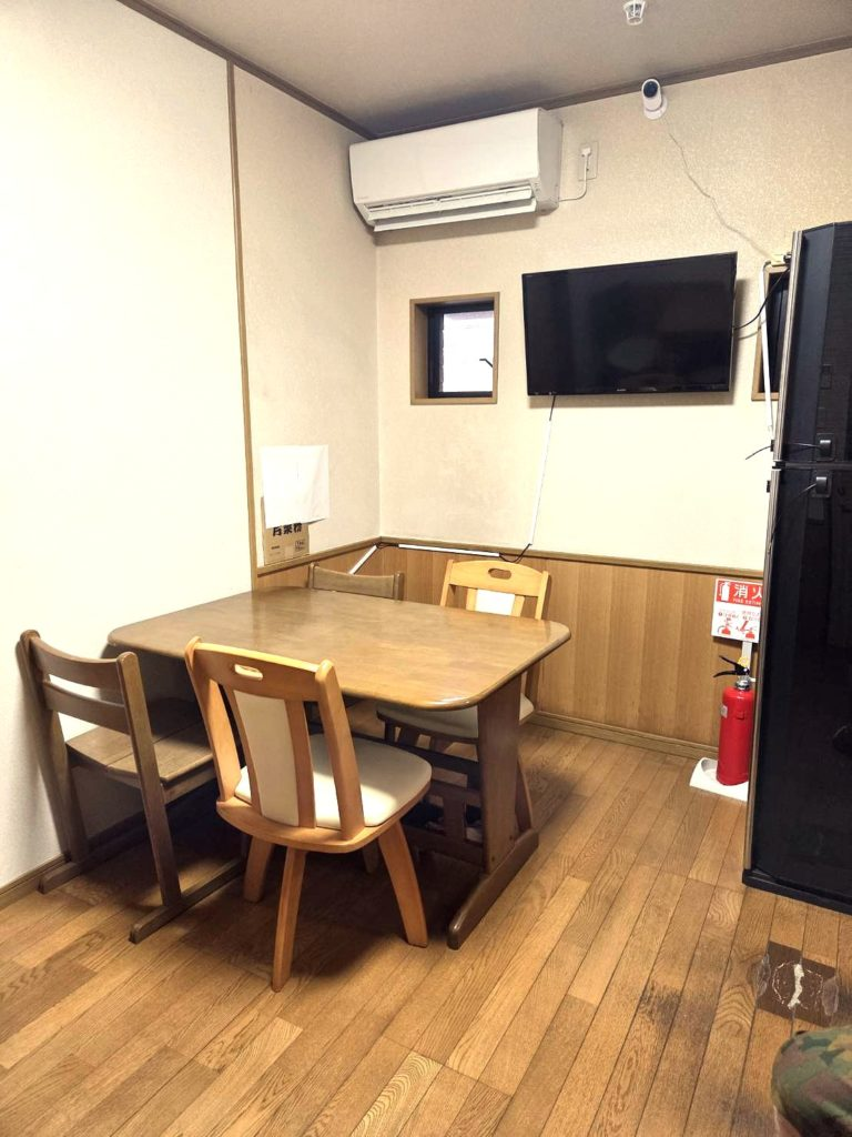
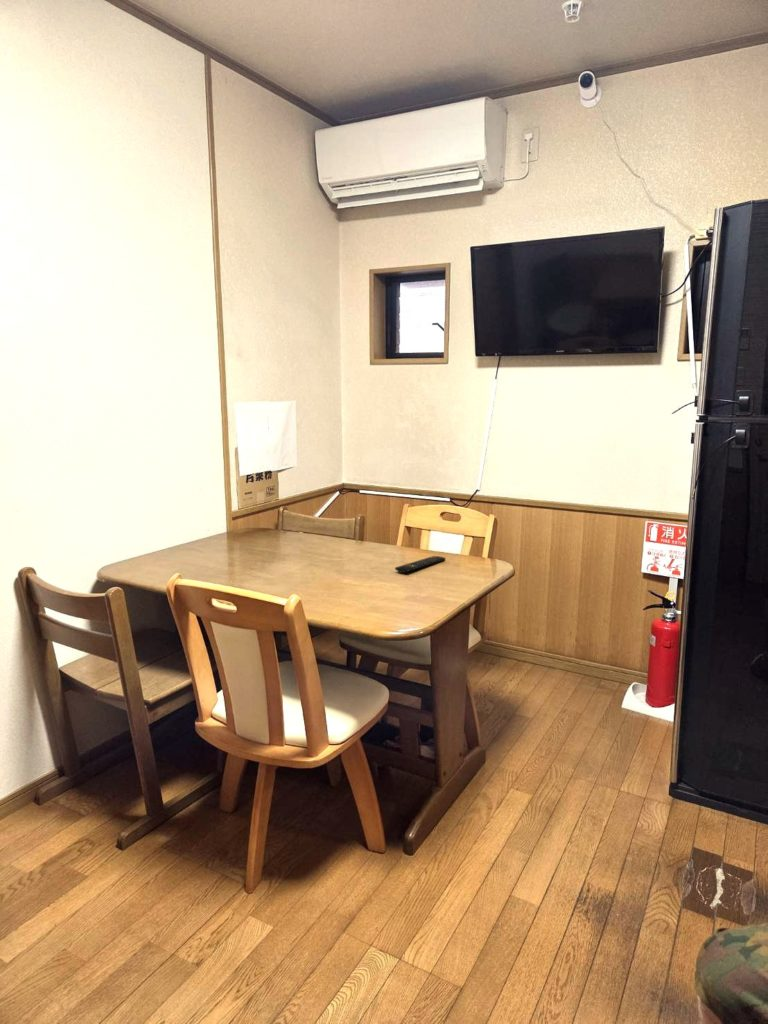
+ remote control (421, 564)
